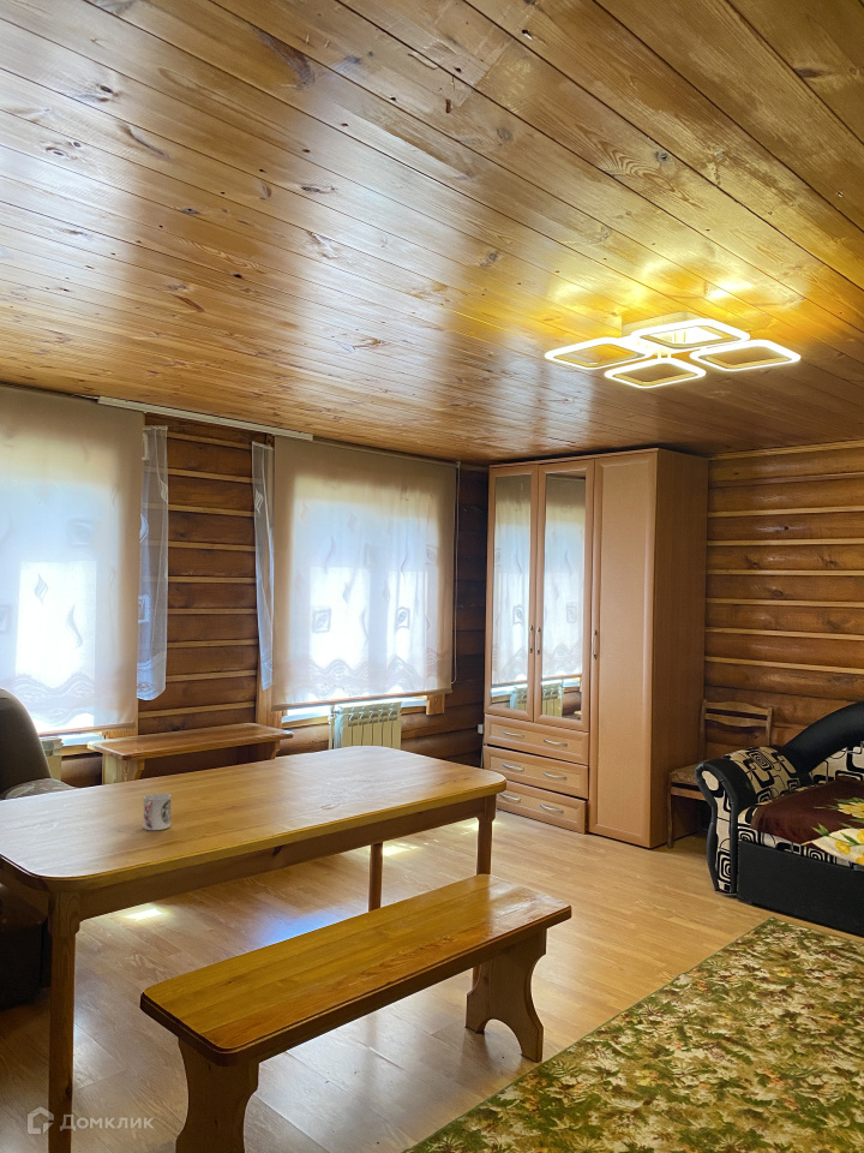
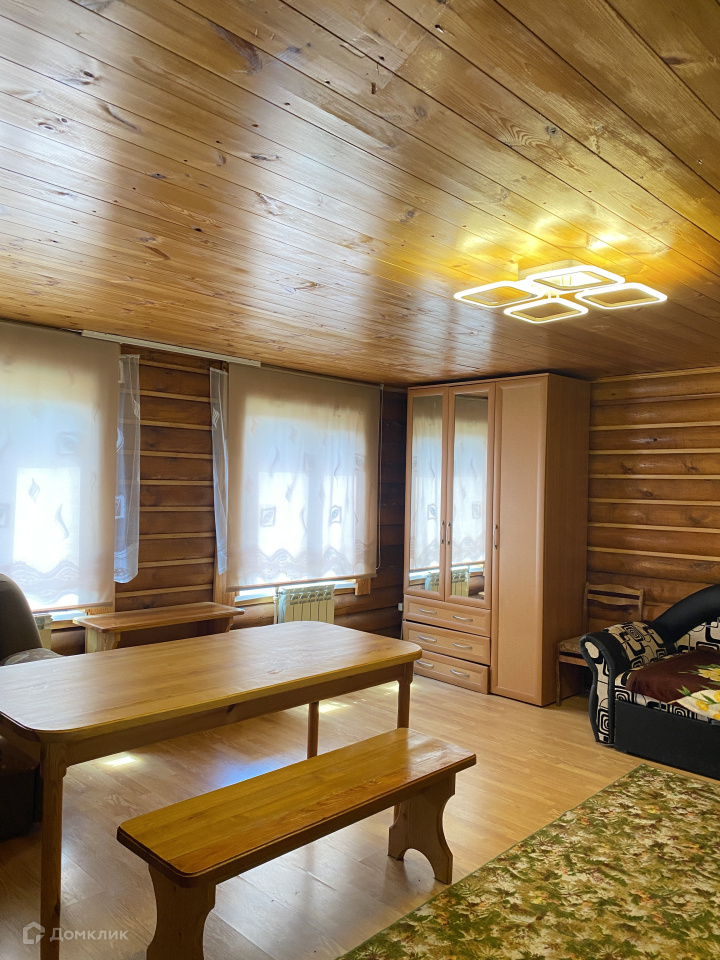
- cup (154, 812)
